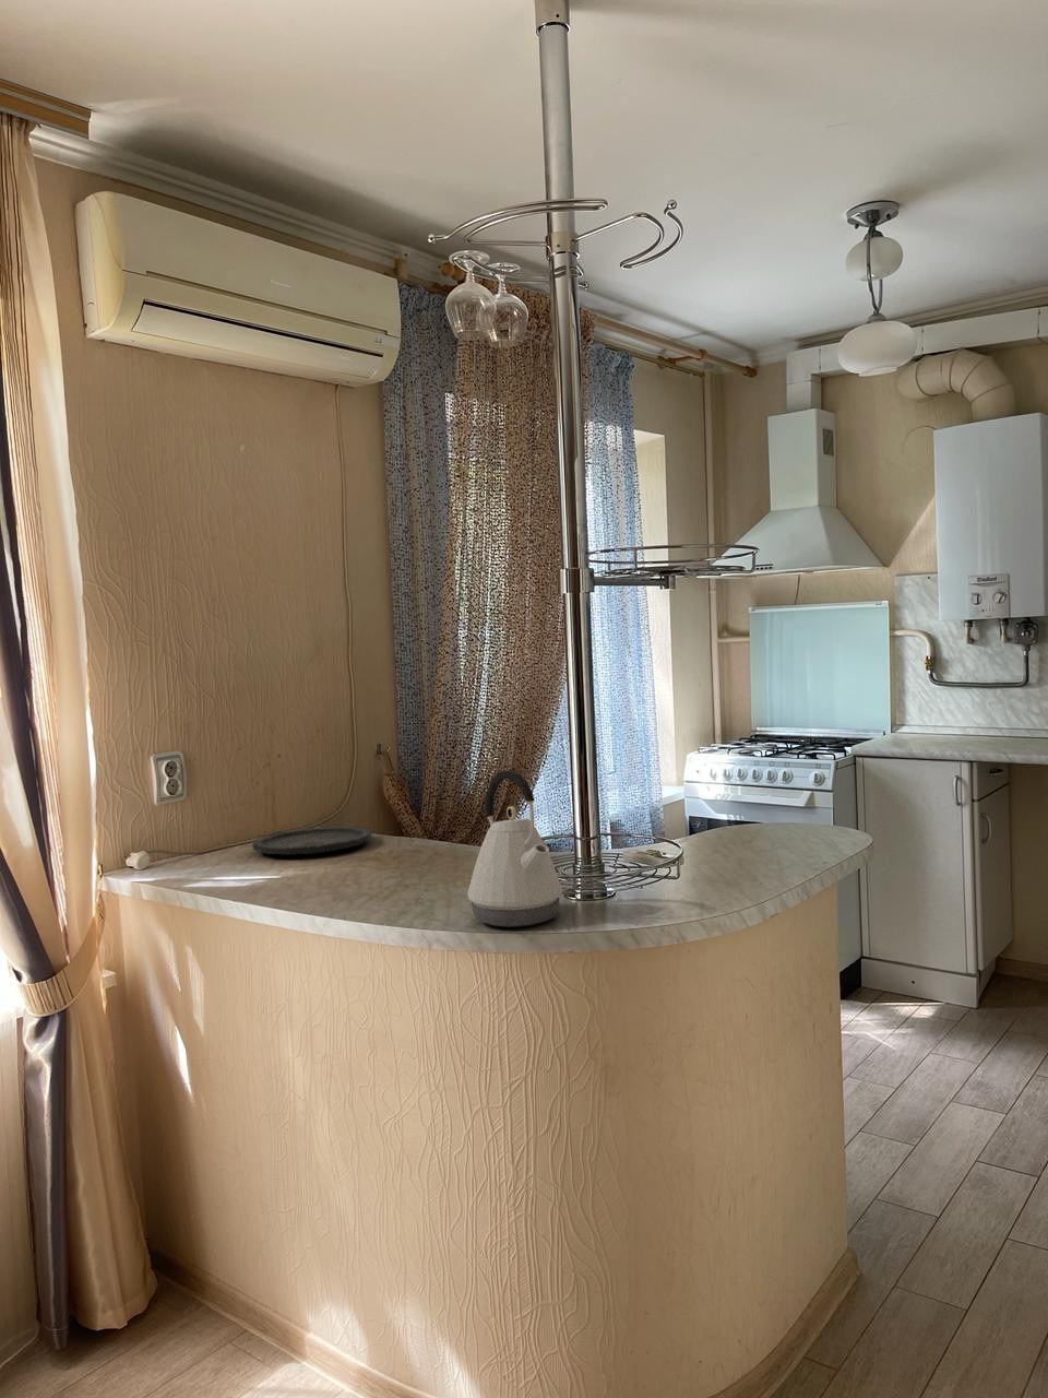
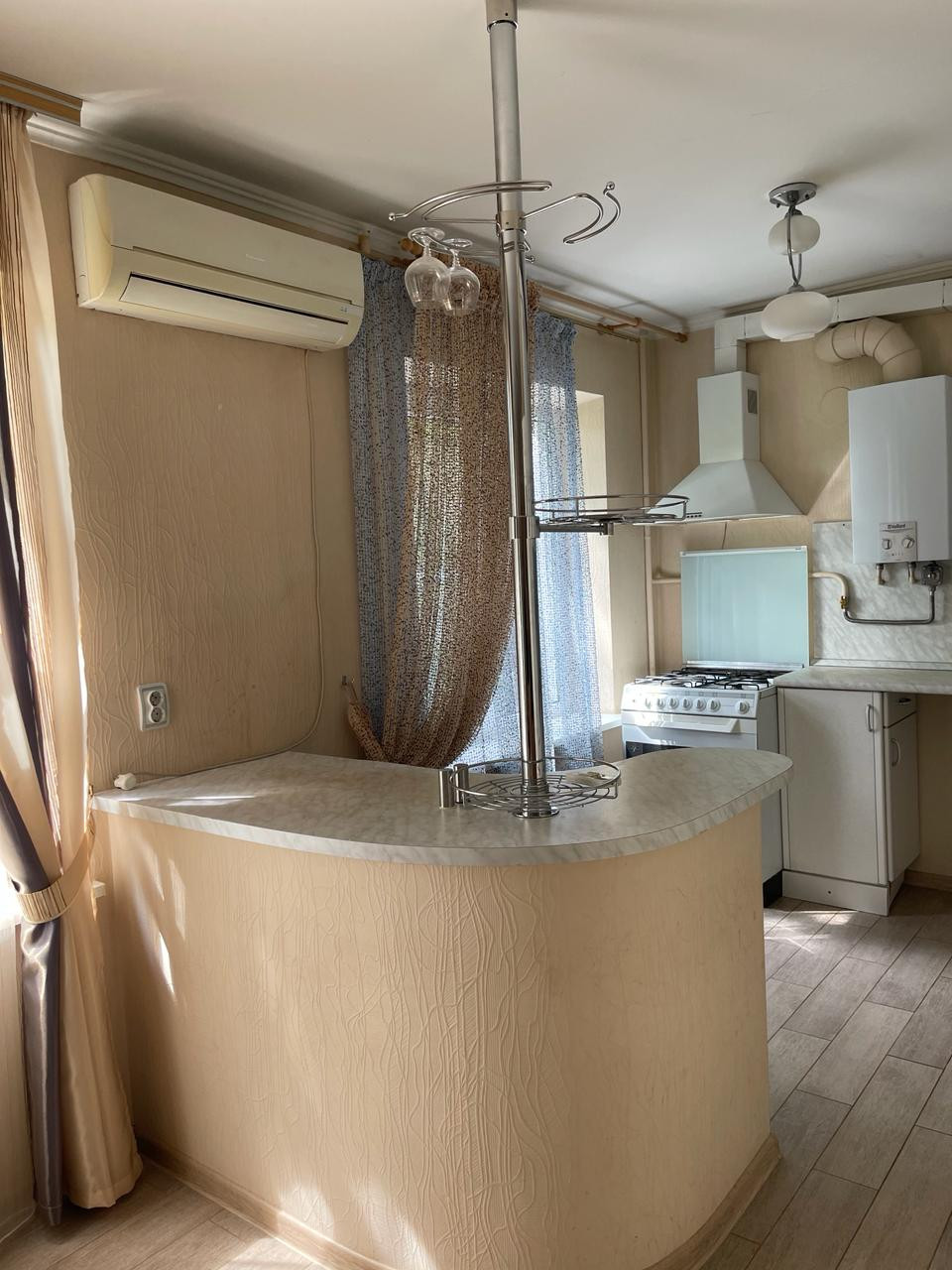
- plate (314, 841)
- kettle (514, 844)
